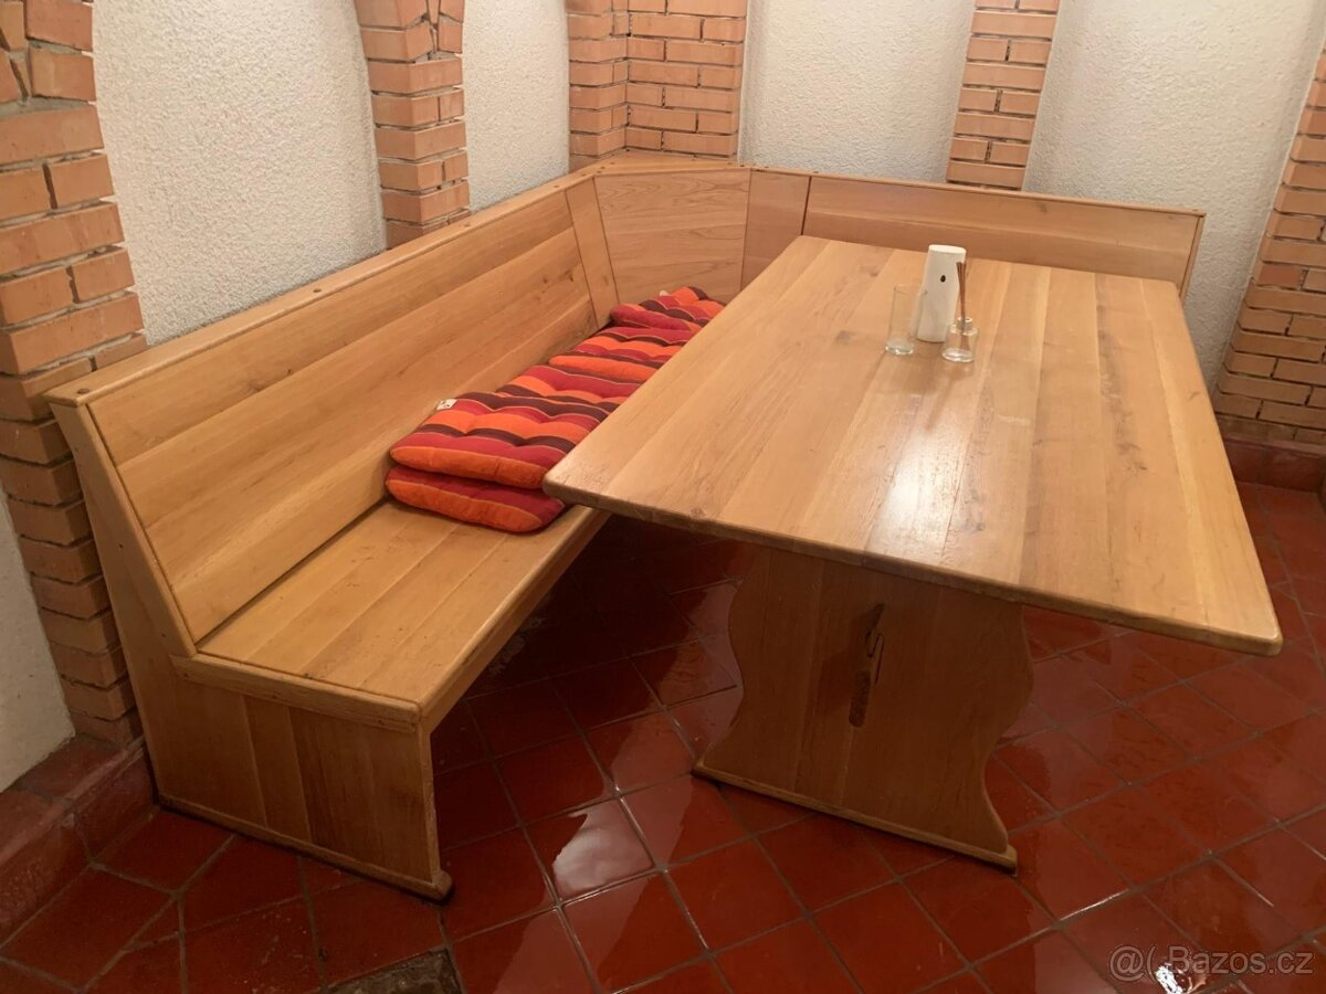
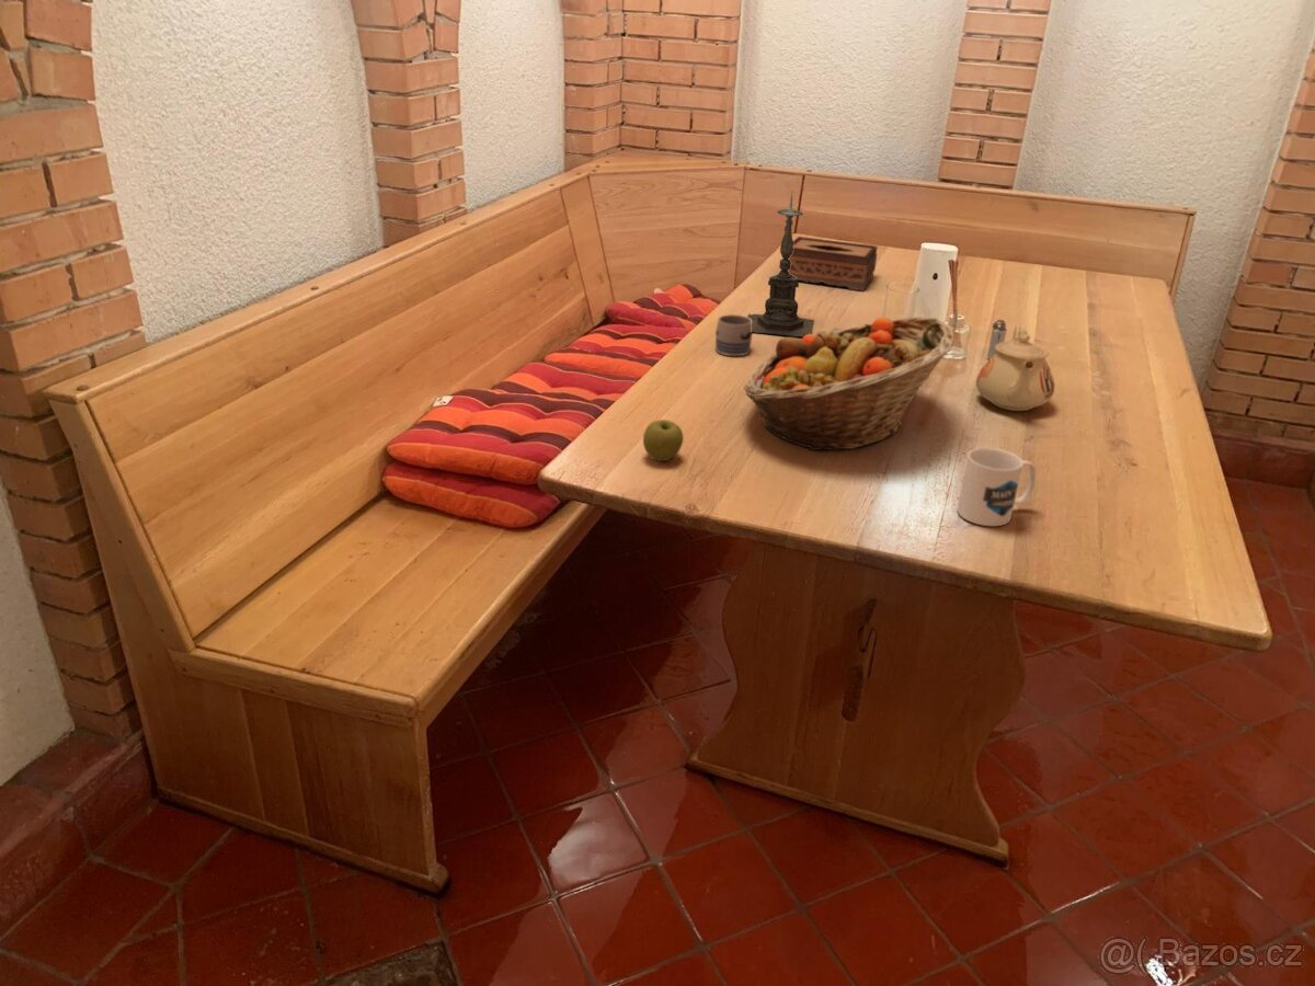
+ tissue box (830, 263)
+ mug (735, 333)
+ apple (663, 440)
+ mug (997, 485)
+ fruit basket (847, 374)
+ shaker (997, 340)
+ teapot (1018, 367)
+ candle holder (785, 260)
